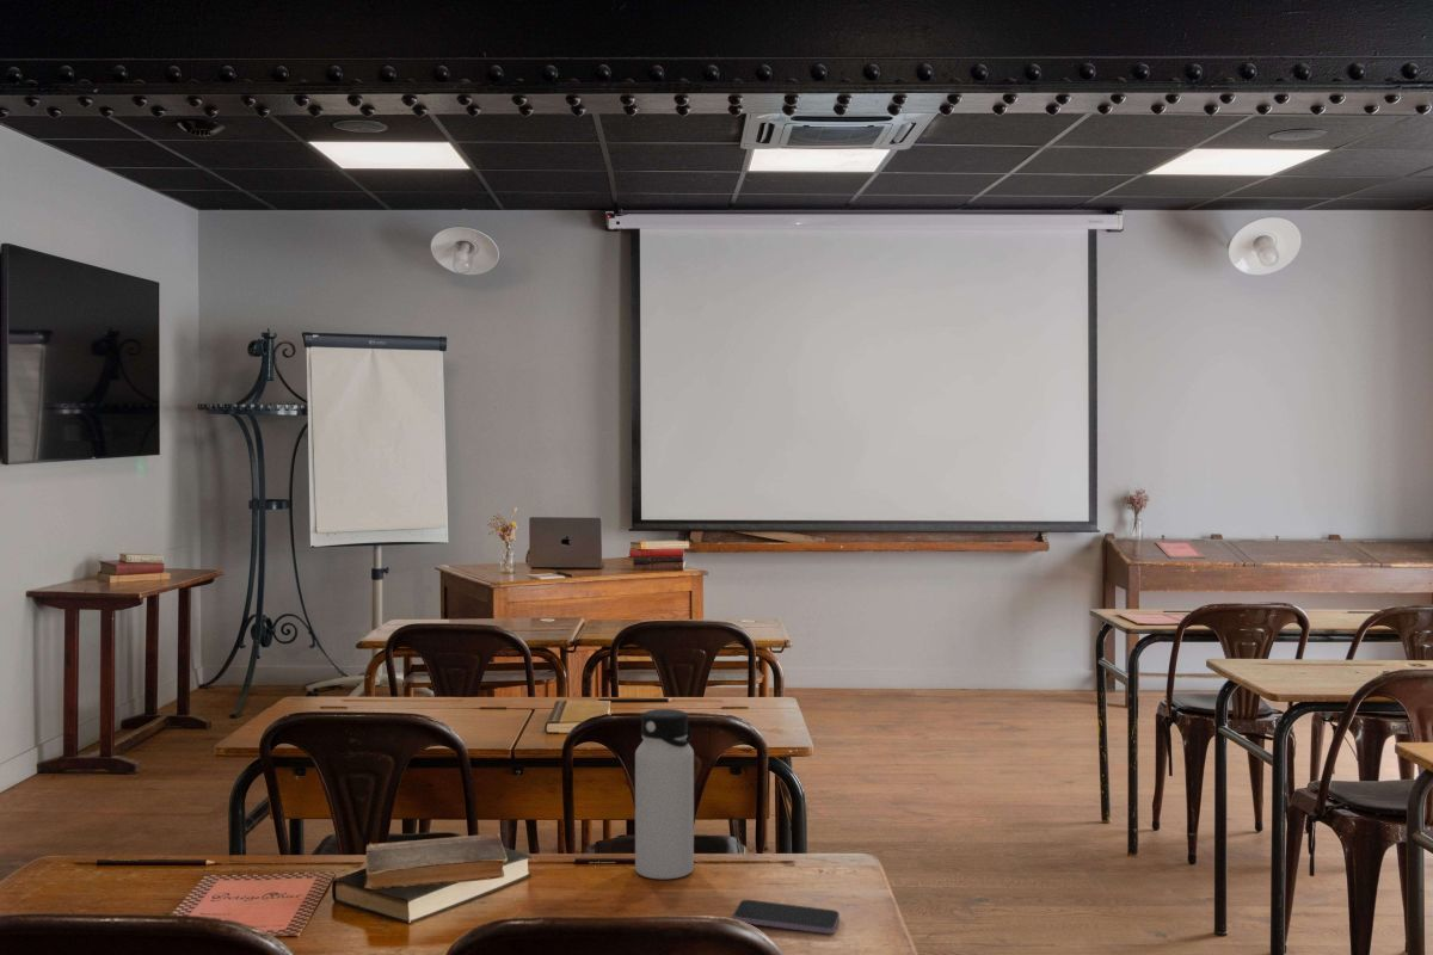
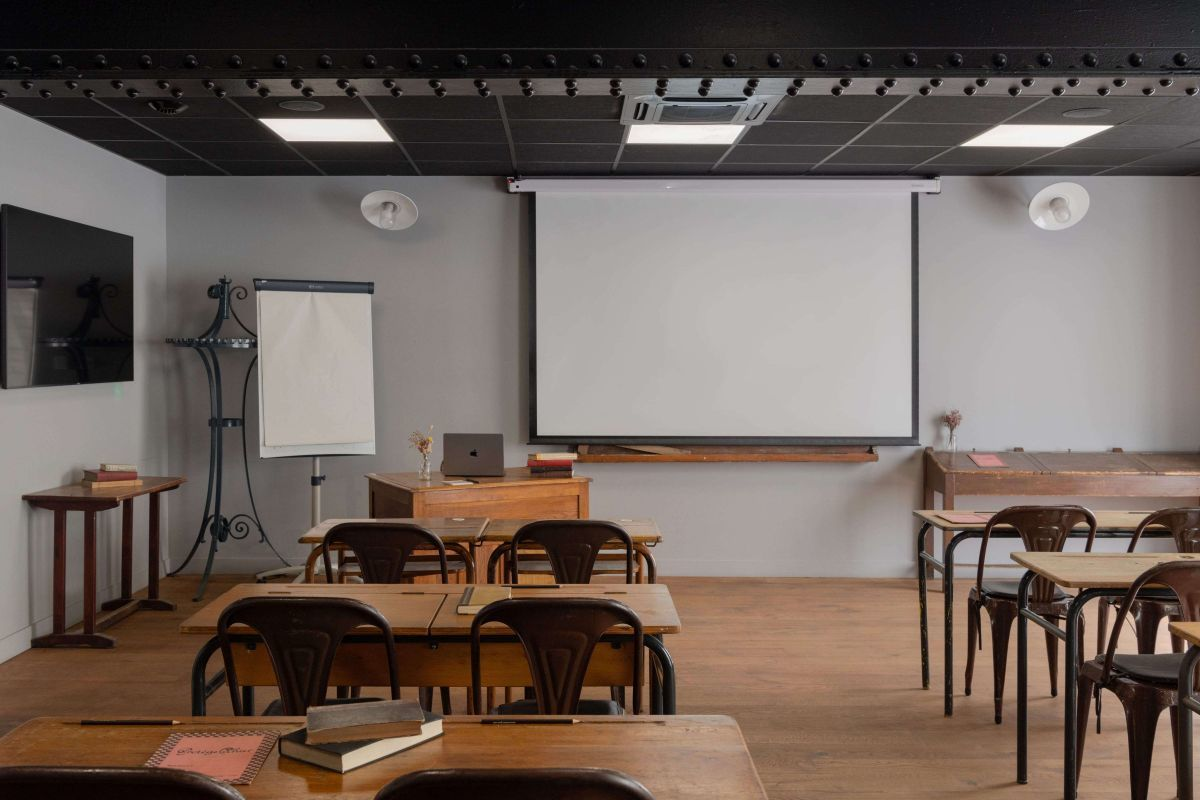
- water bottle (664, 790)
- smartphone (786, 916)
